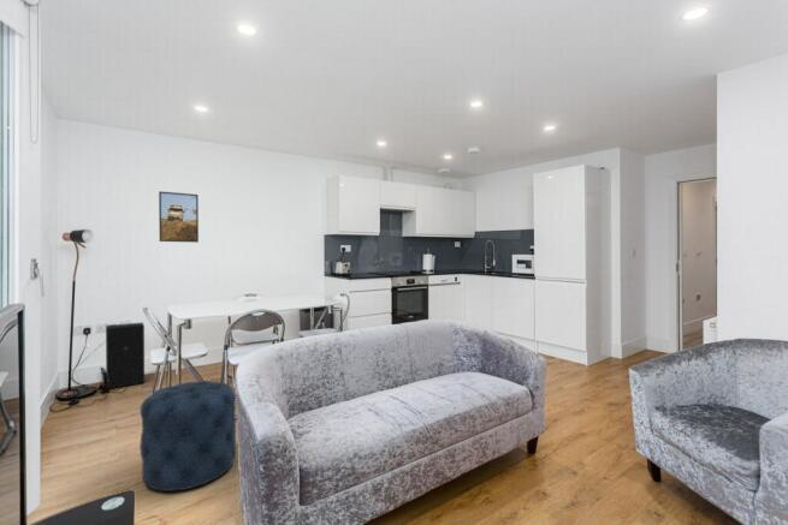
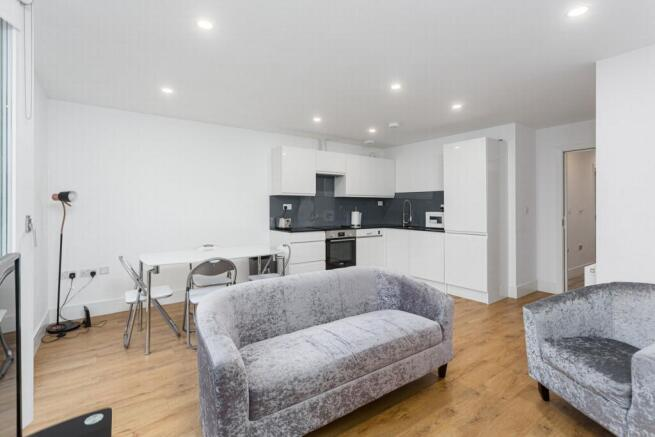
- ottoman (190, 428)
- speaker (125, 353)
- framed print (178, 217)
